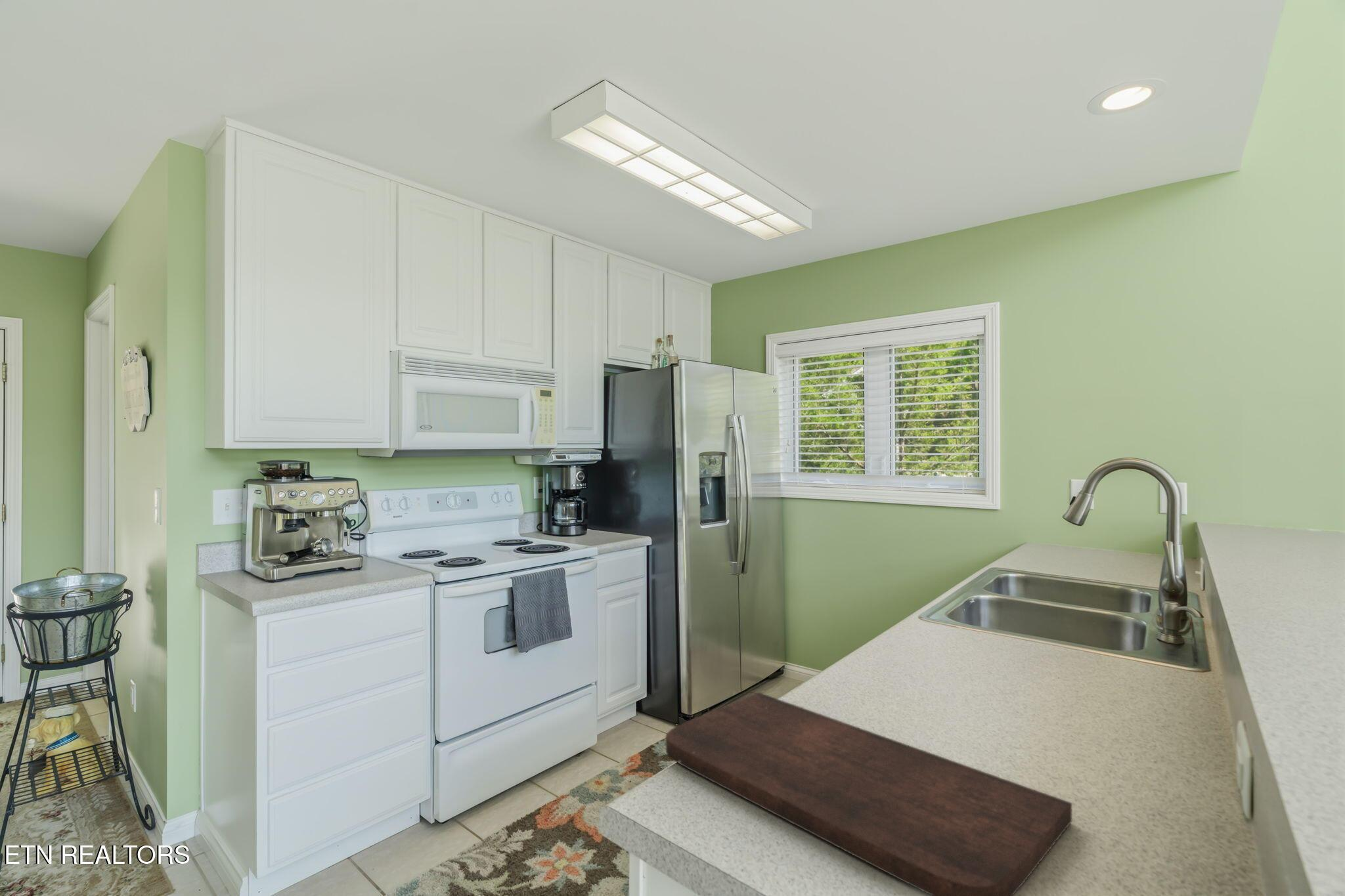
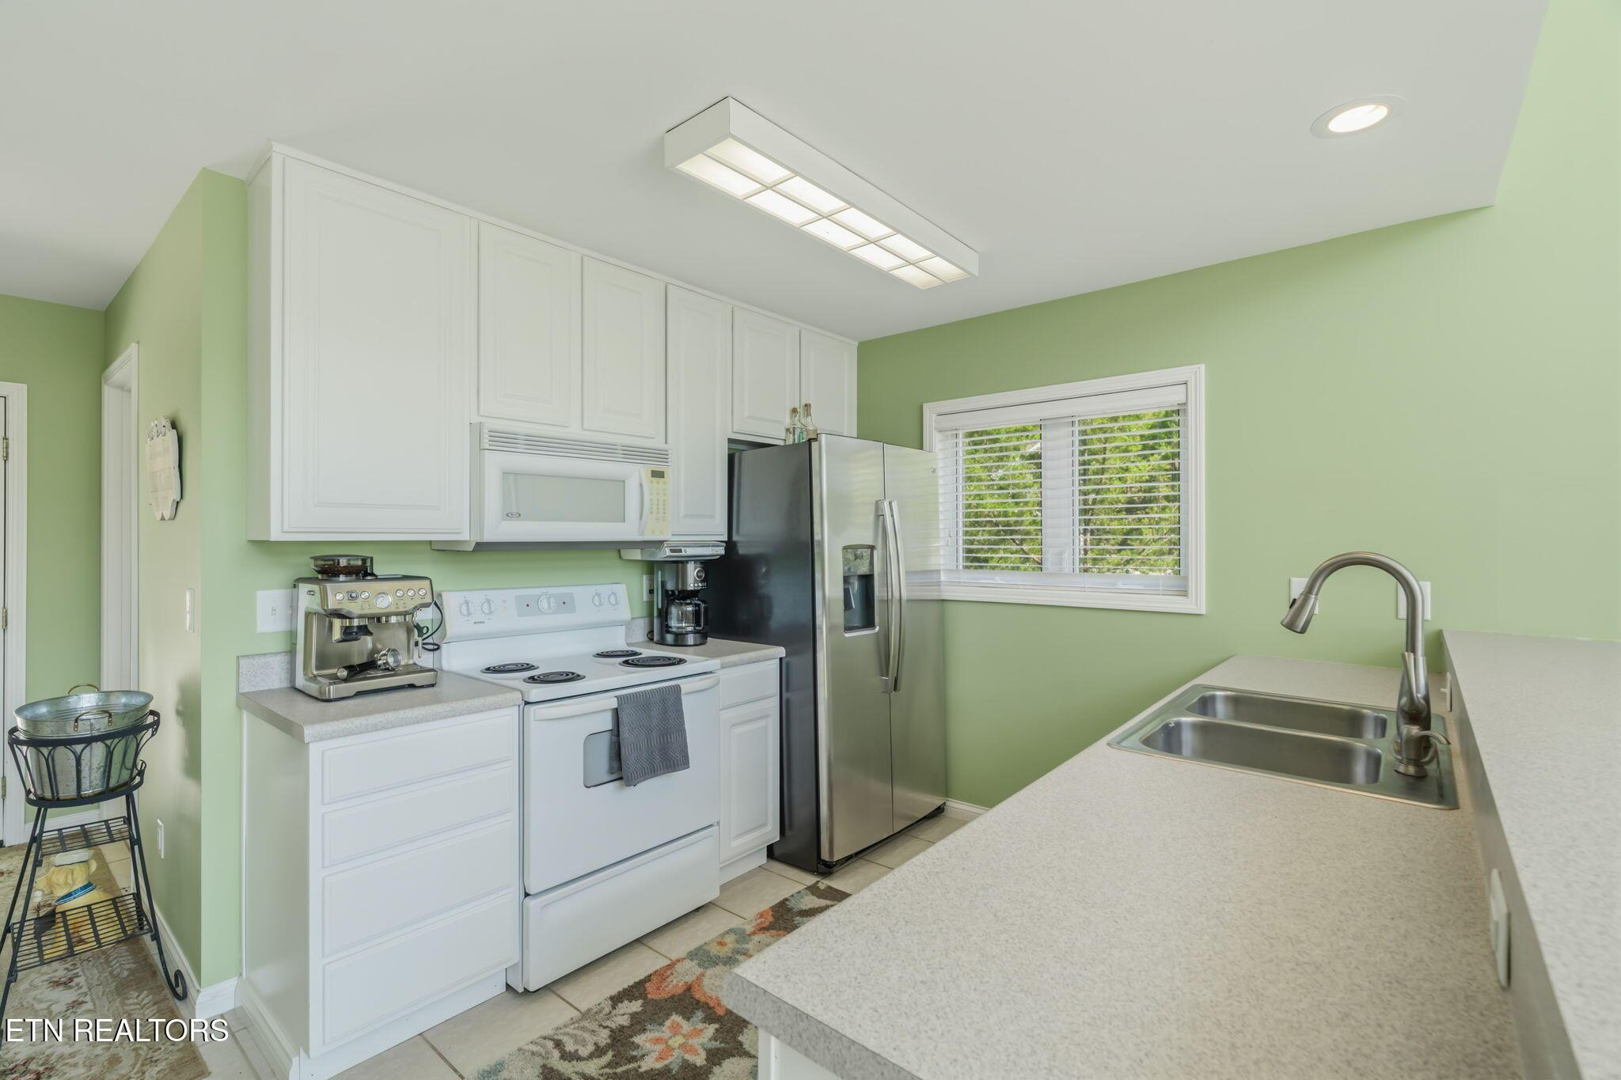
- cutting board (839, 773)
